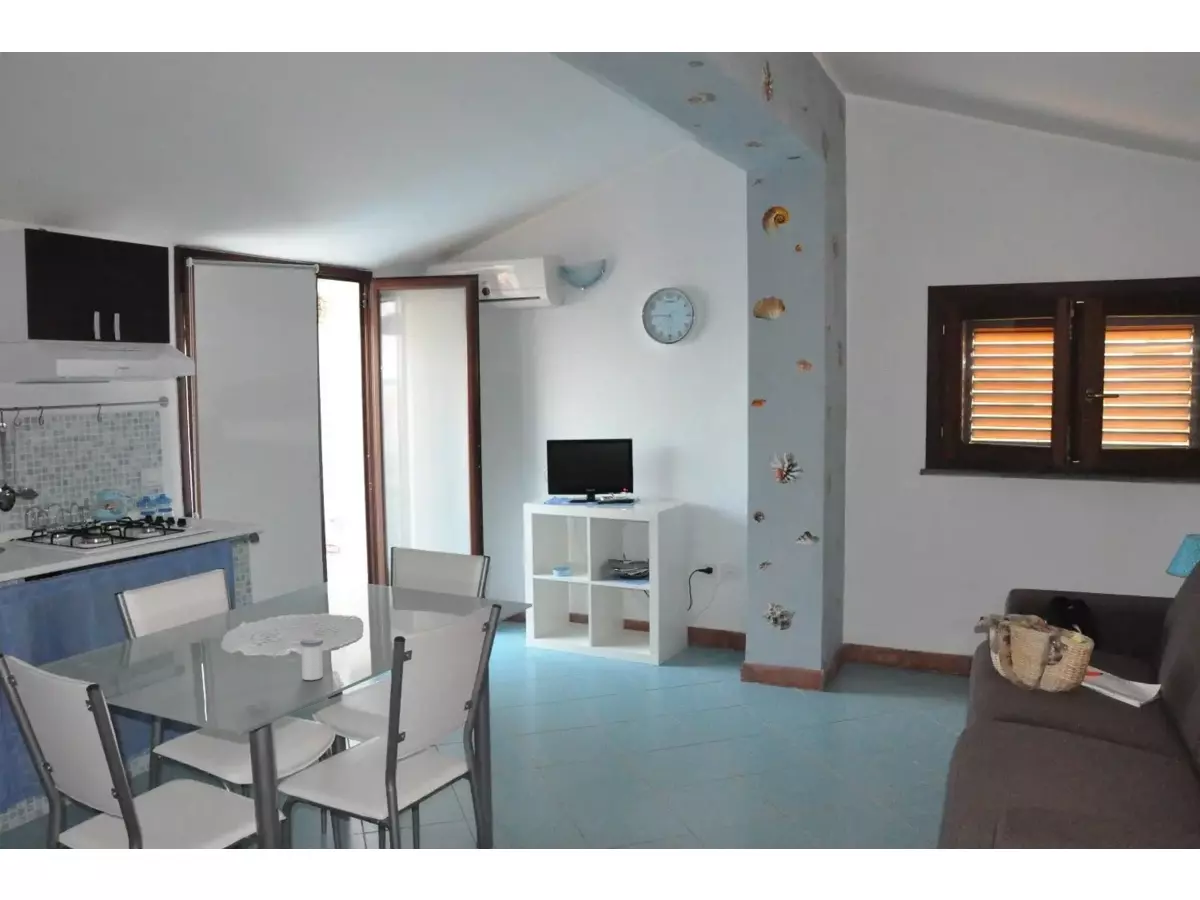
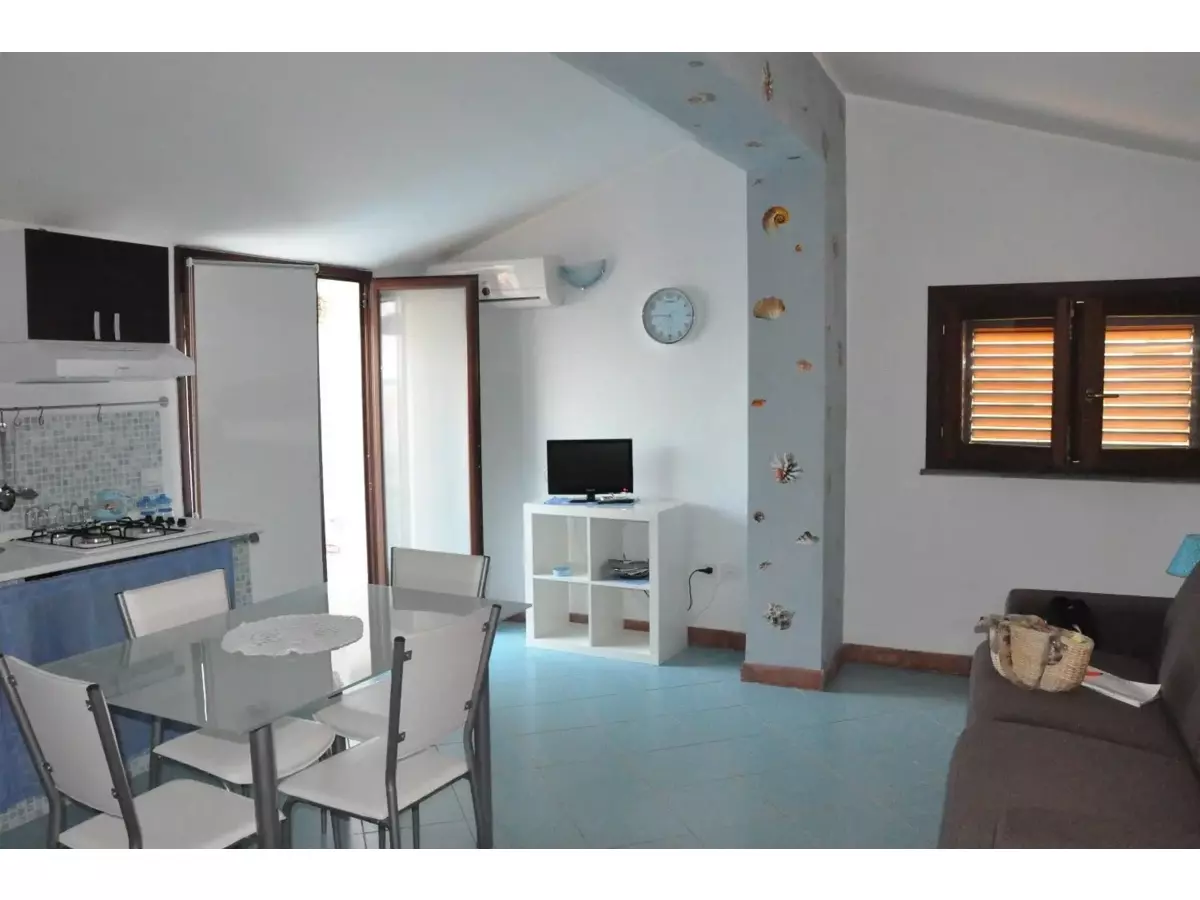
- salt shaker (312, 659)
